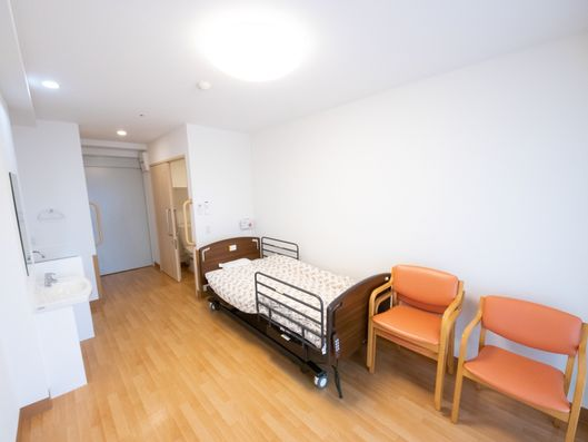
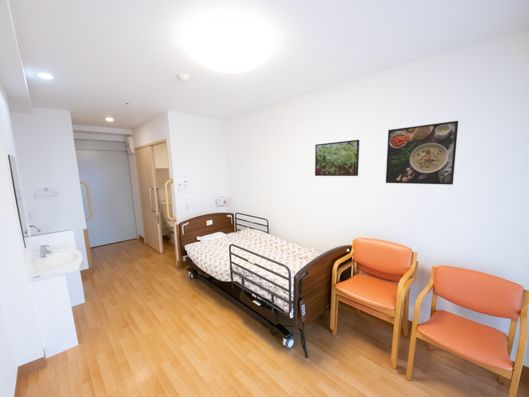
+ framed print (418, 155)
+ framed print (335, 159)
